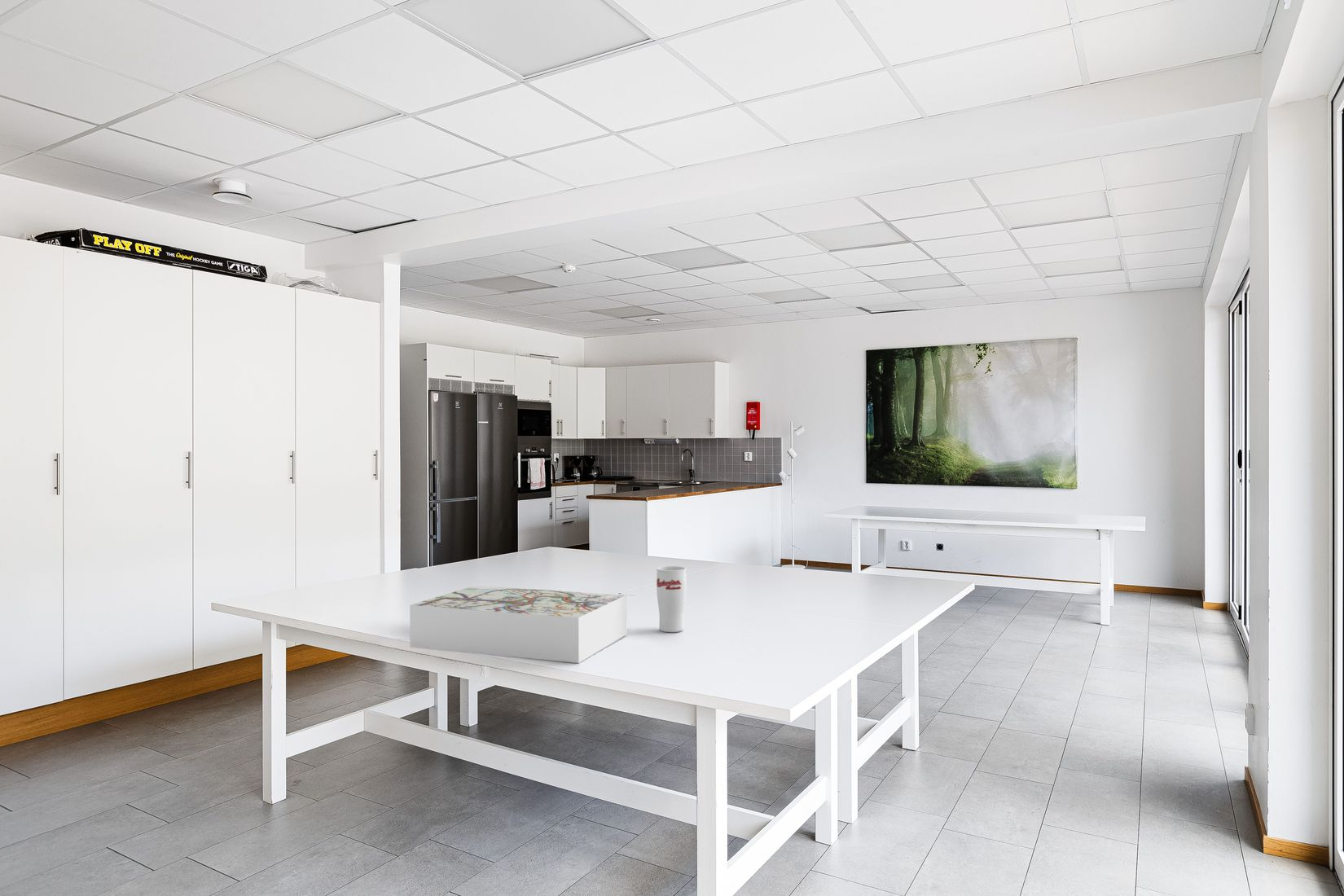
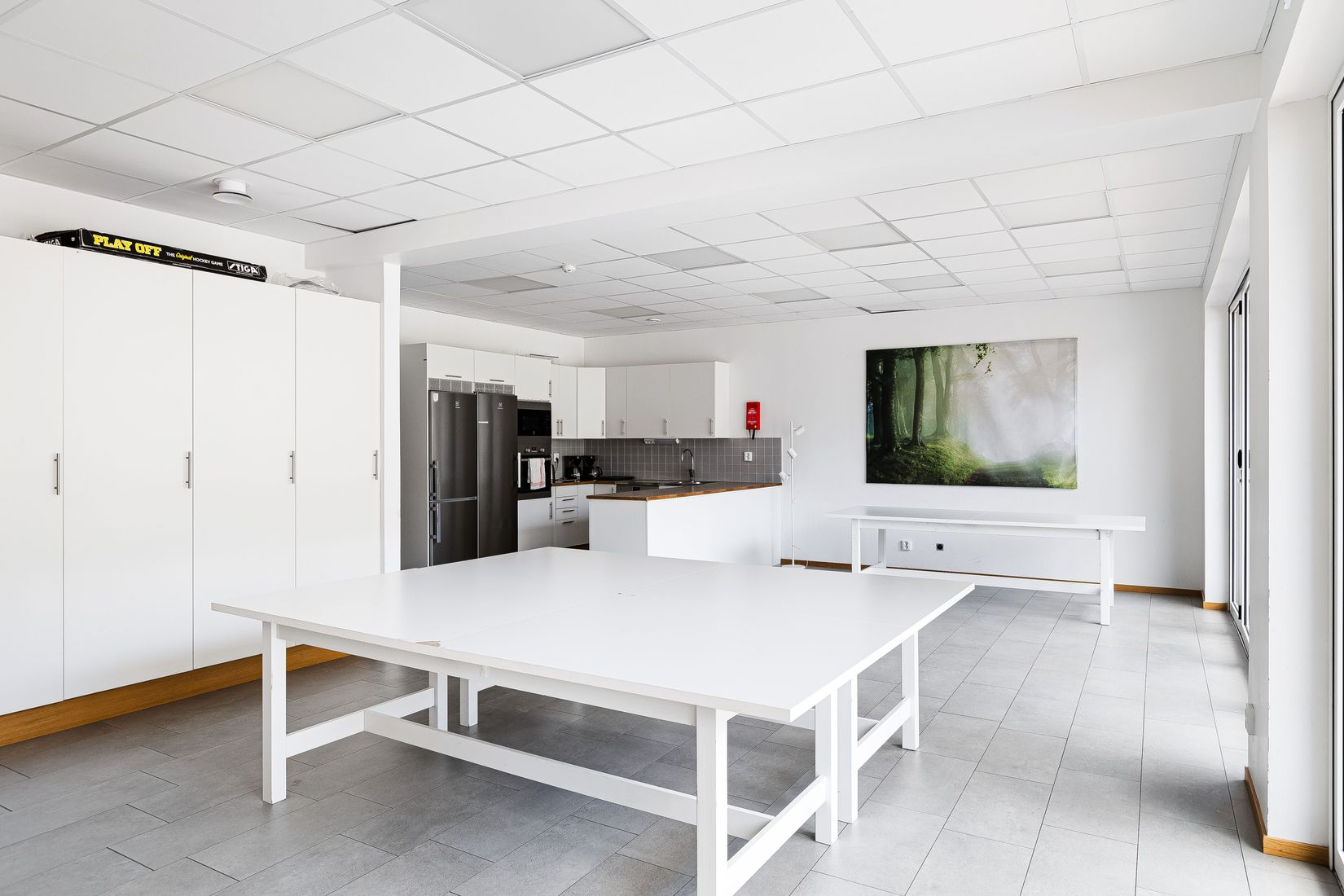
- board game (521, 620)
- cup (671, 599)
